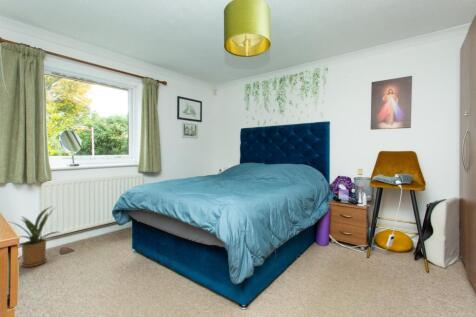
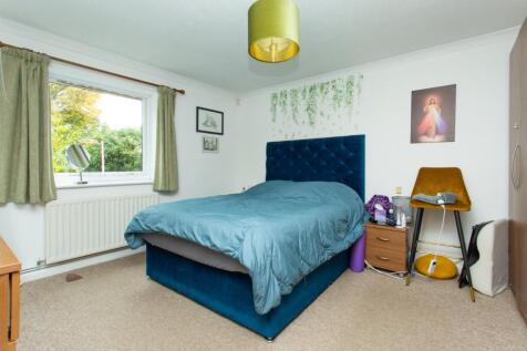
- house plant (32, 235)
